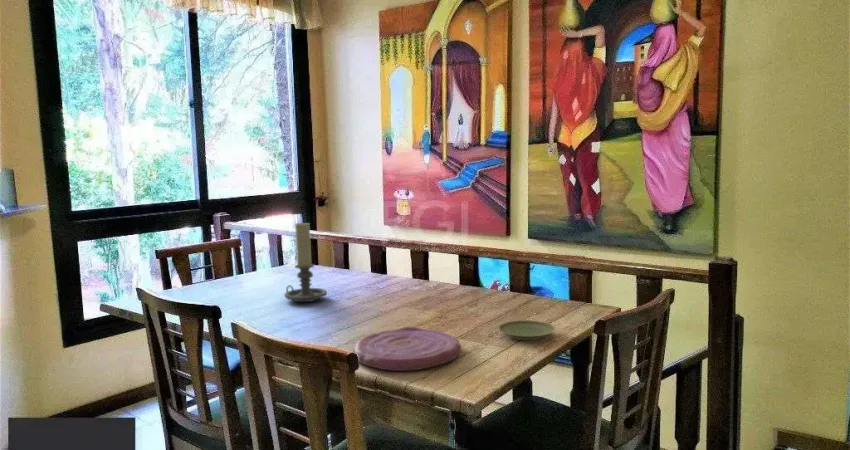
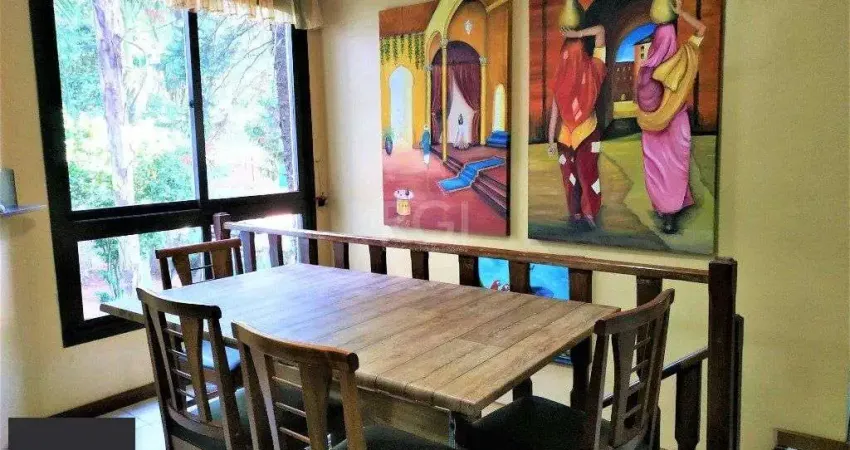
- plate (407, 347)
- plate (526, 331)
- candle holder (301, 260)
